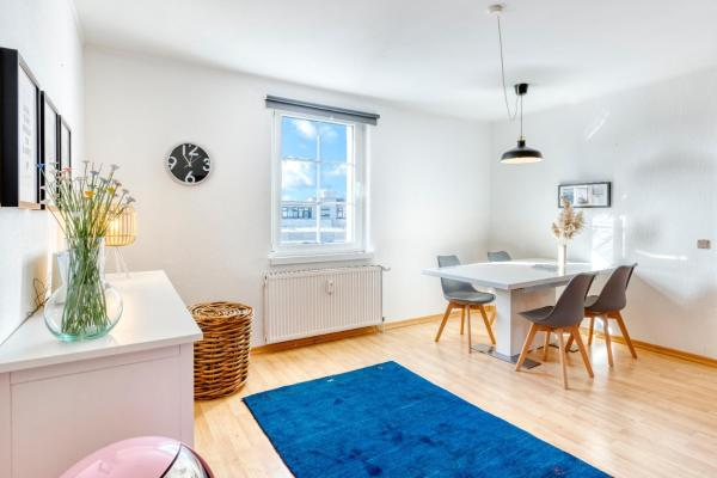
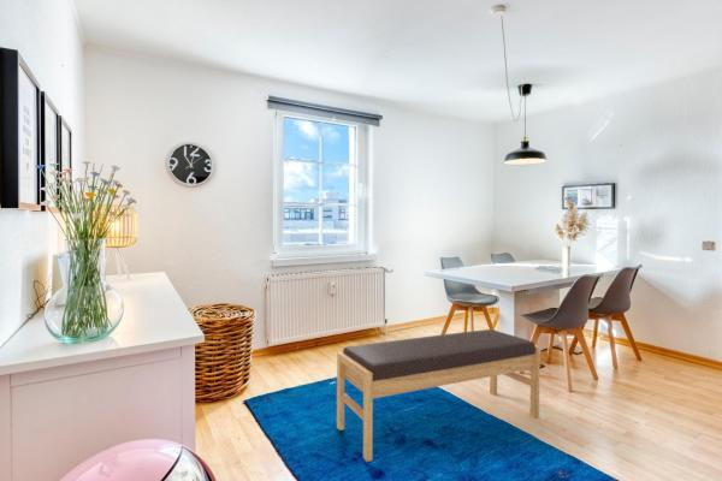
+ bench (440, 382)
